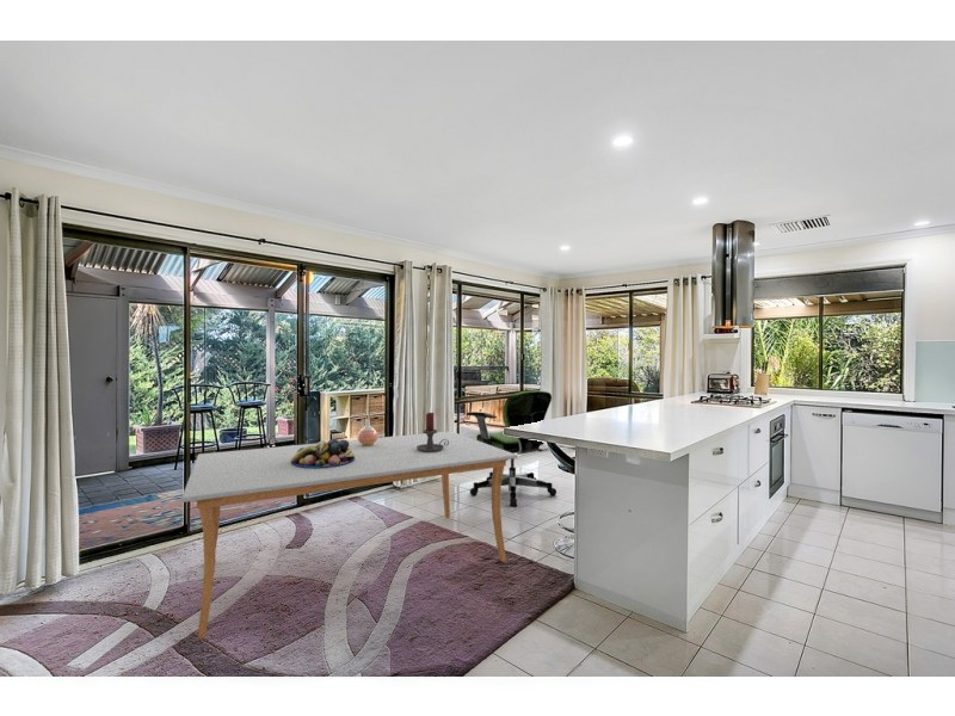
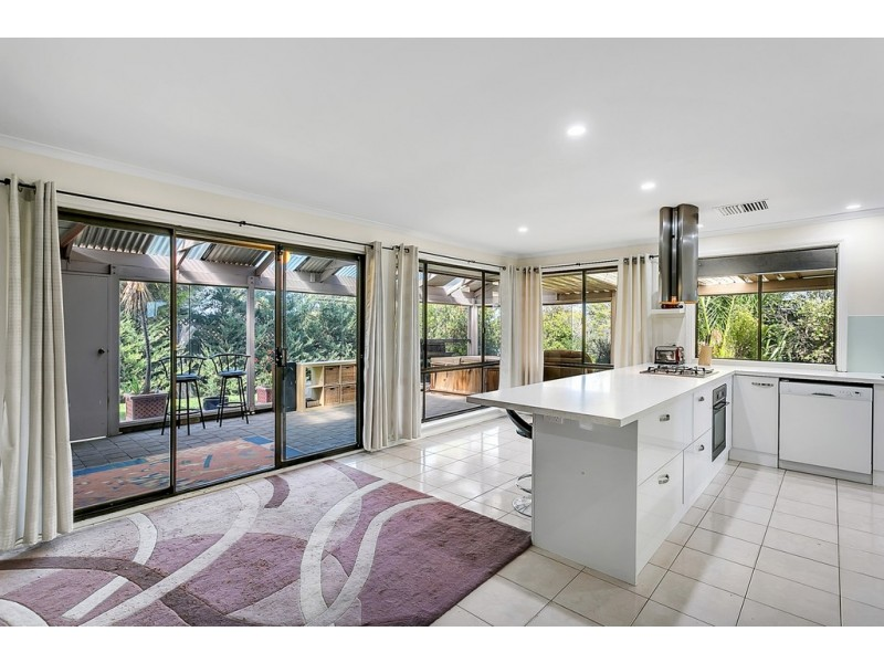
- dining table (351, 487)
- office chair (510, 439)
- candle holder (433, 430)
- vase (368, 432)
- fruit bowl (324, 450)
